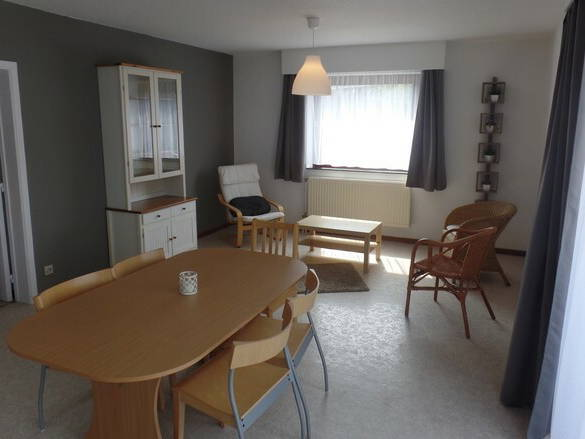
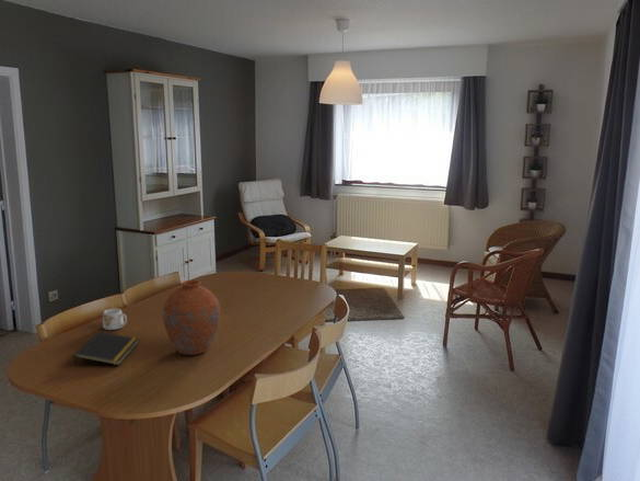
+ mug (116, 319)
+ notepad (108, 347)
+ vase (191, 317)
